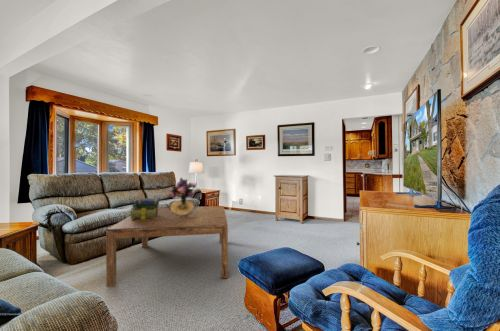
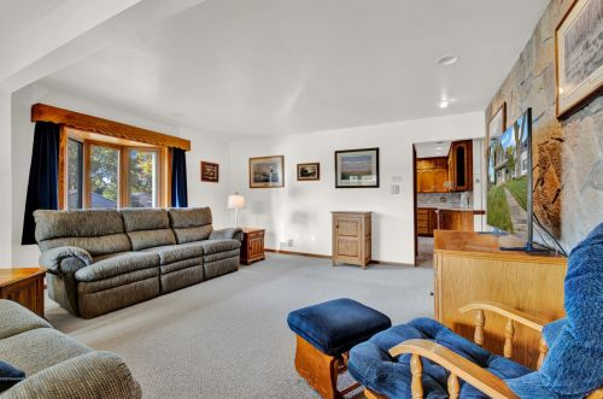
- coffee table (178, 235)
- bouquet (182, 196)
- stack of books (145, 207)
